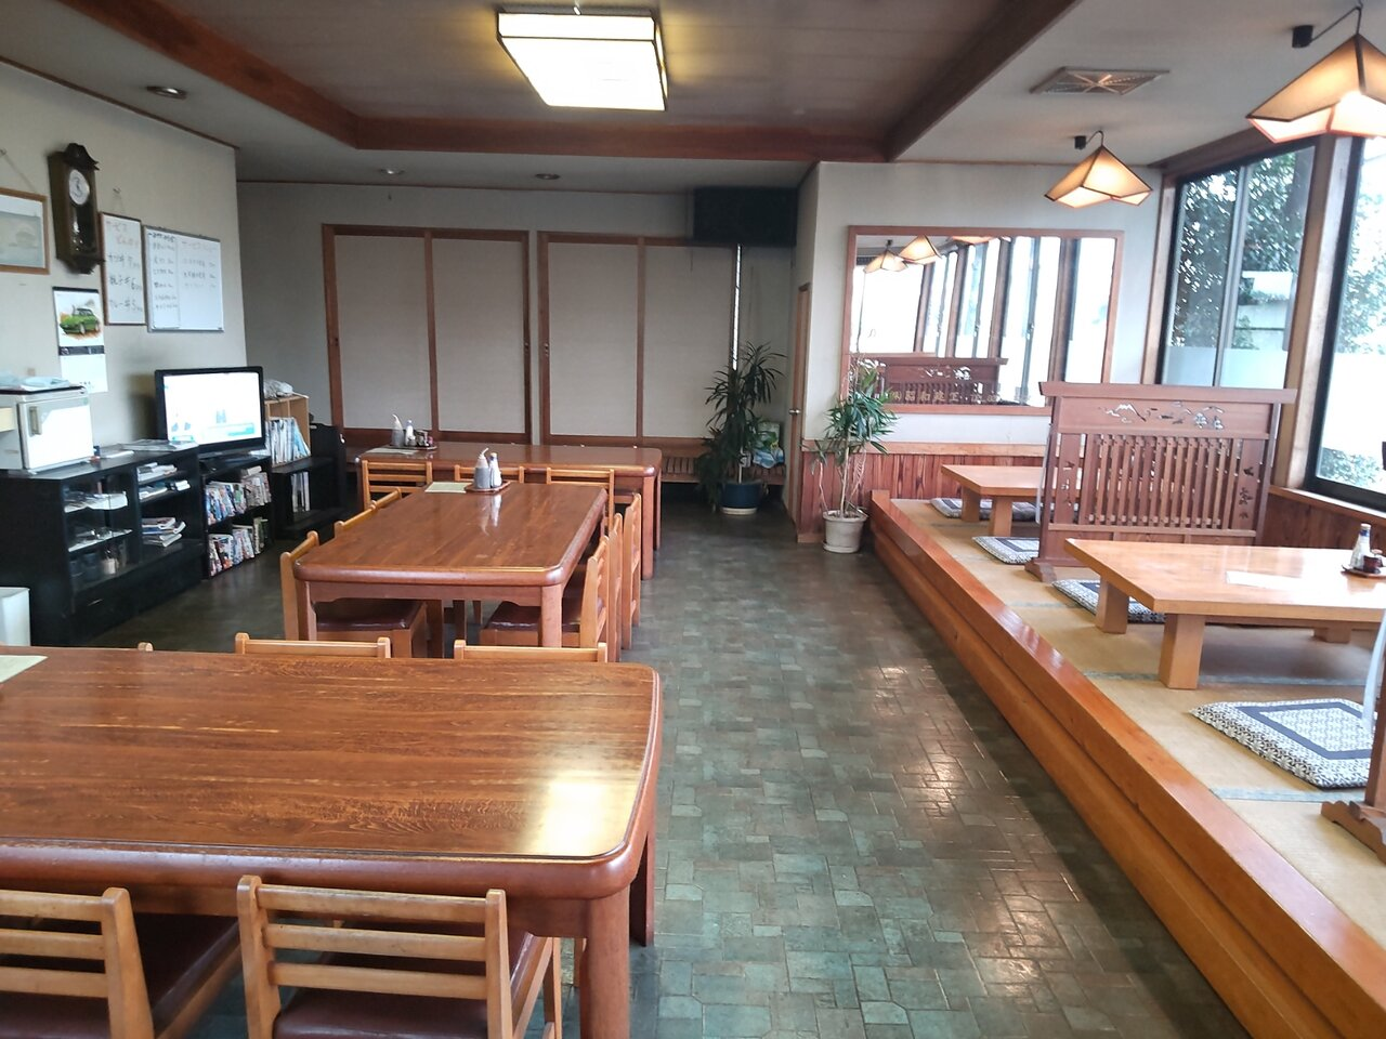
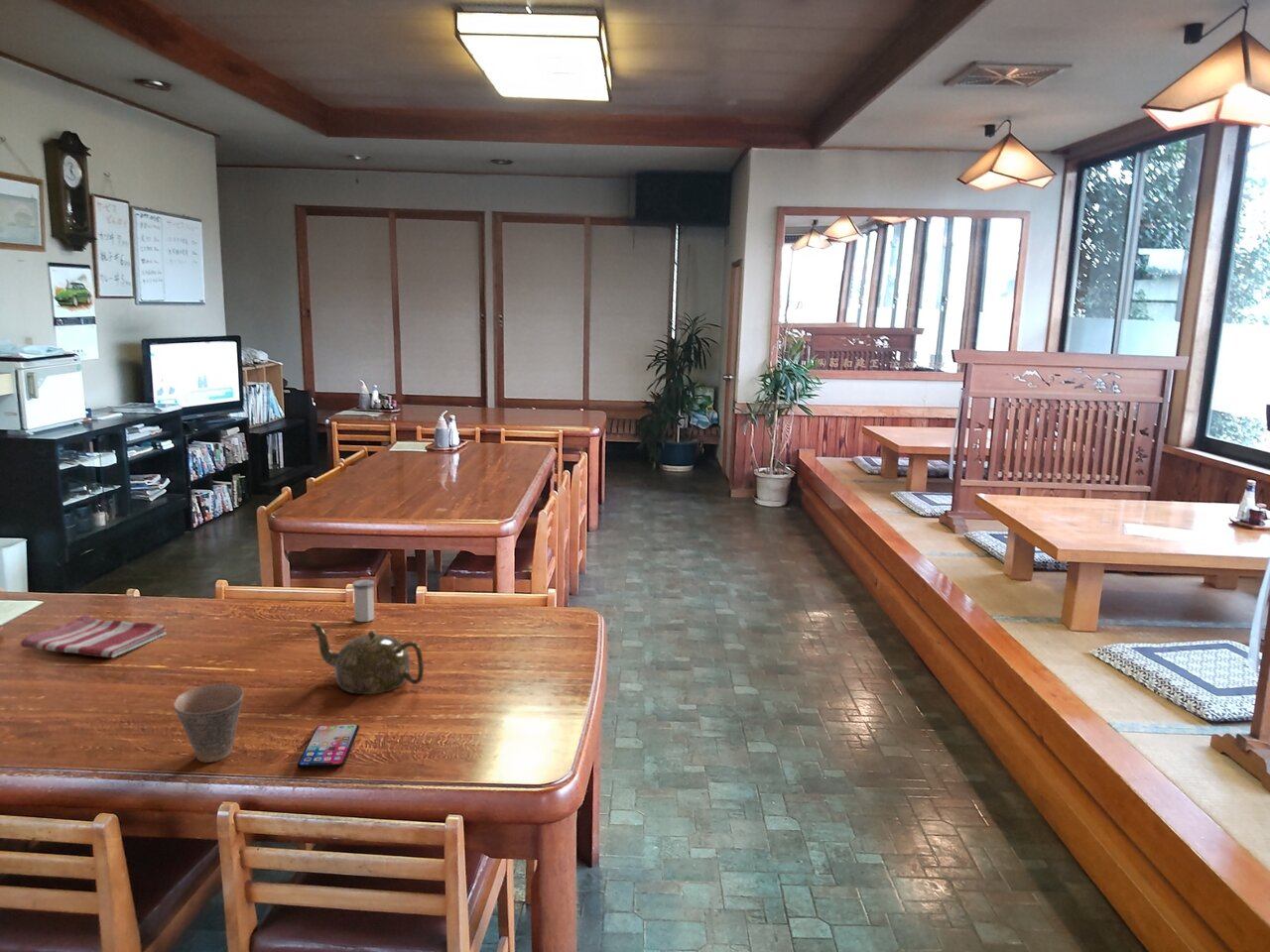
+ cup (210, 726)
+ smartphone (329, 745)
+ teapot (366, 654)
+ salt shaker (363, 600)
+ dish towel (95, 636)
